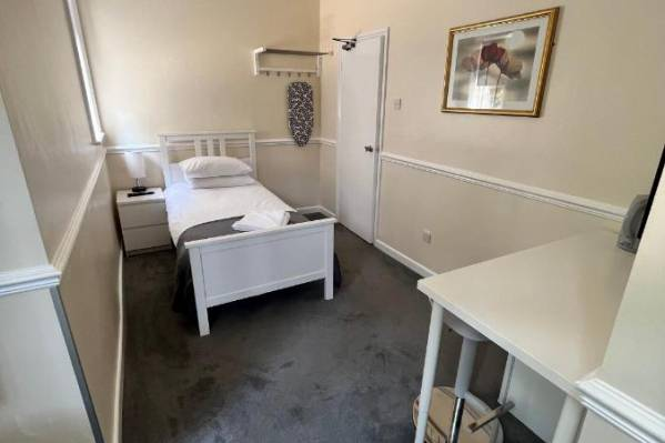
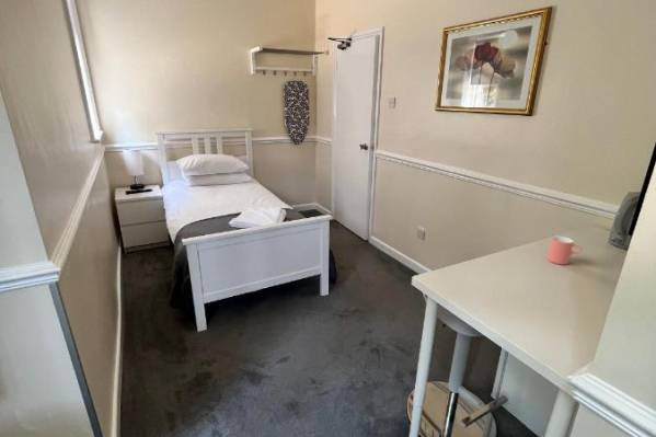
+ cup (564, 251)
